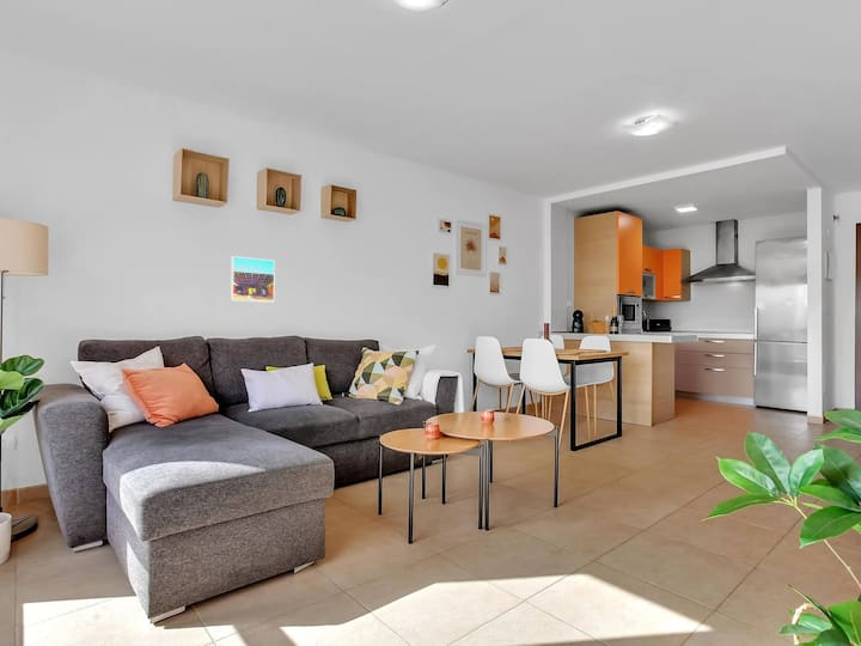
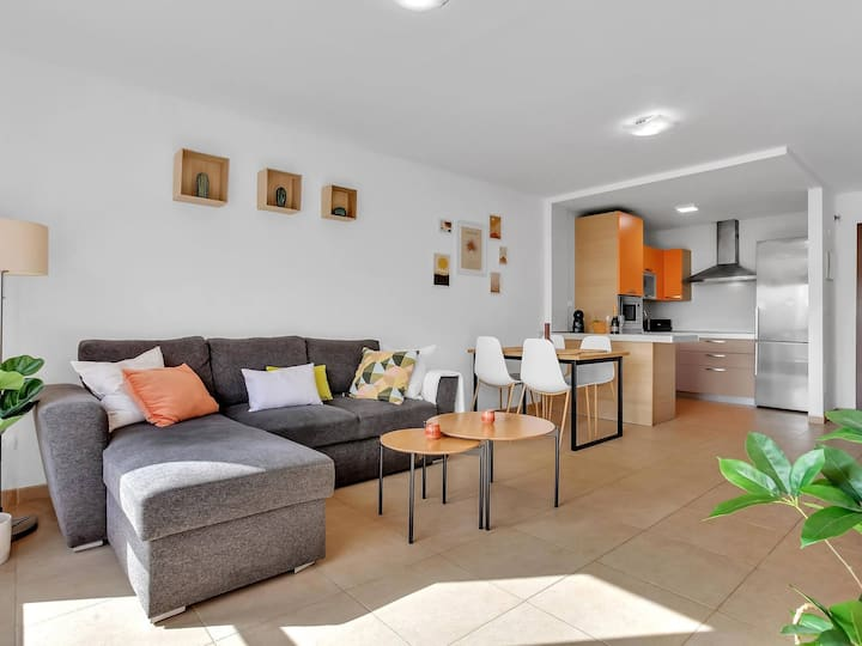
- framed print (252, 280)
